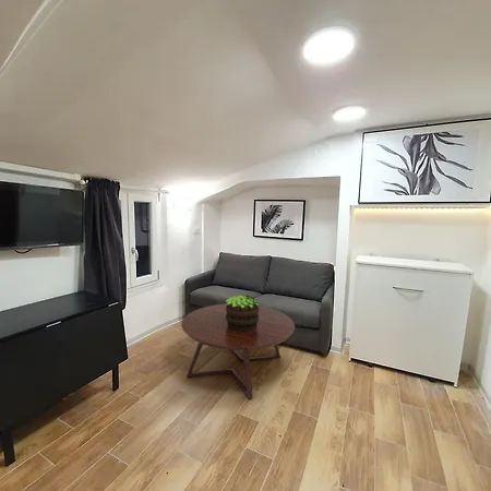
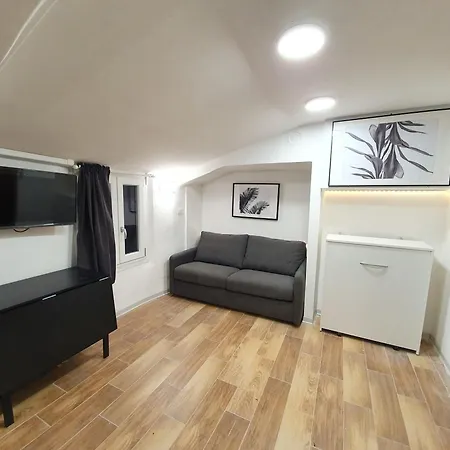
- potted plant (242, 310)
- coffee table (237, 344)
